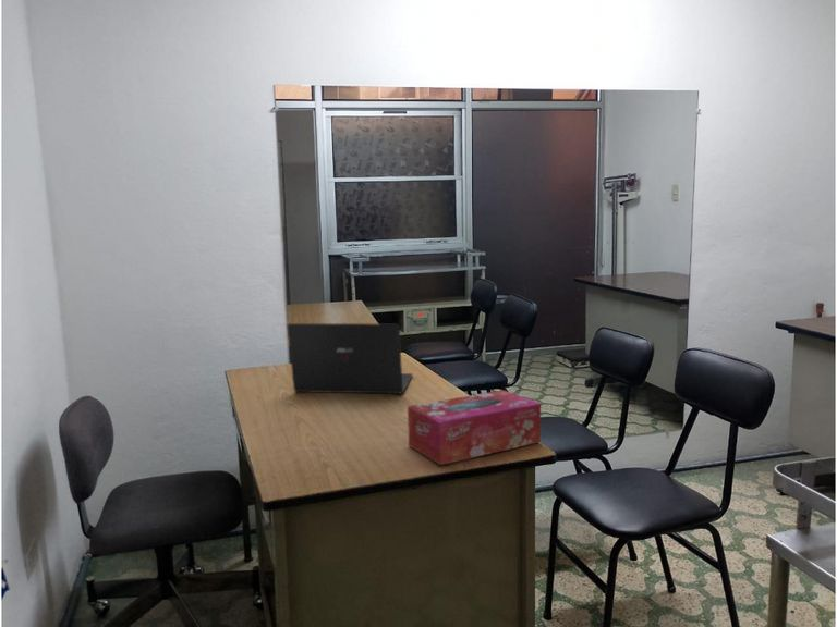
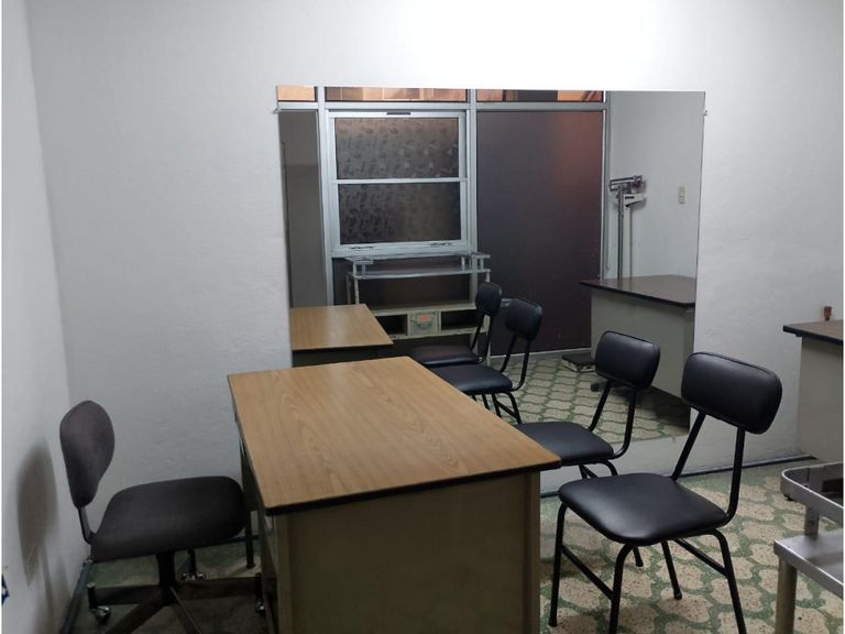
- tissue box (474, 423)
- laptop (353, 352)
